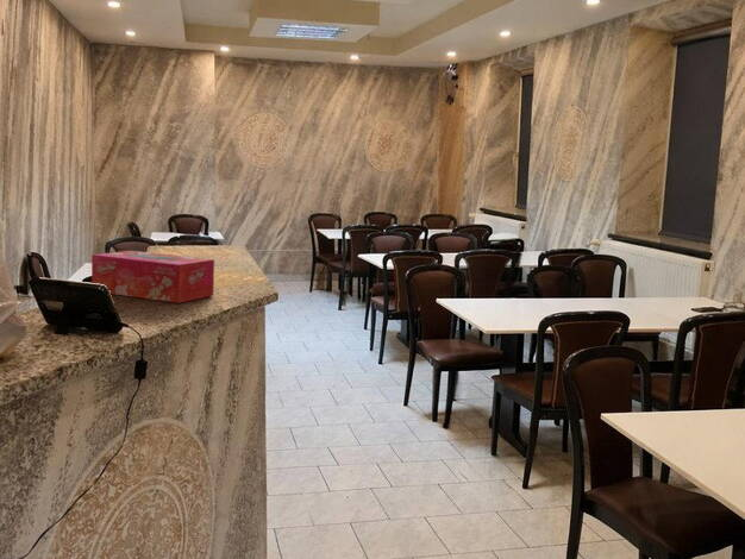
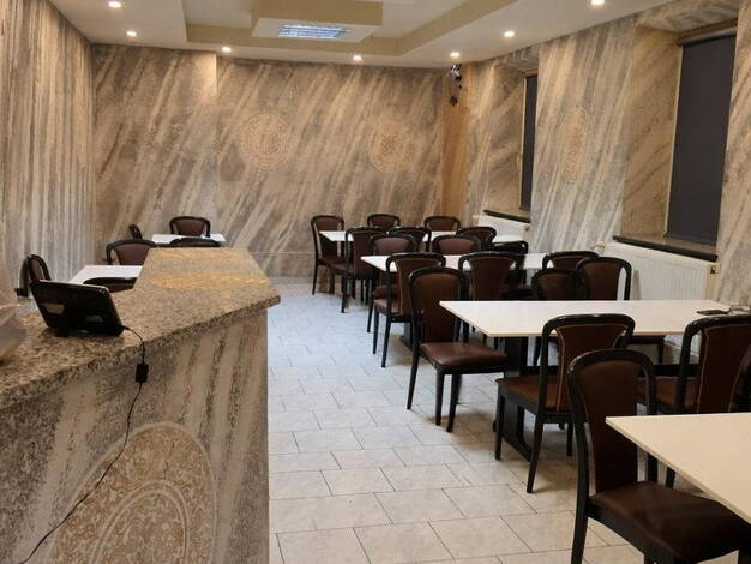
- tissue box (152, 275)
